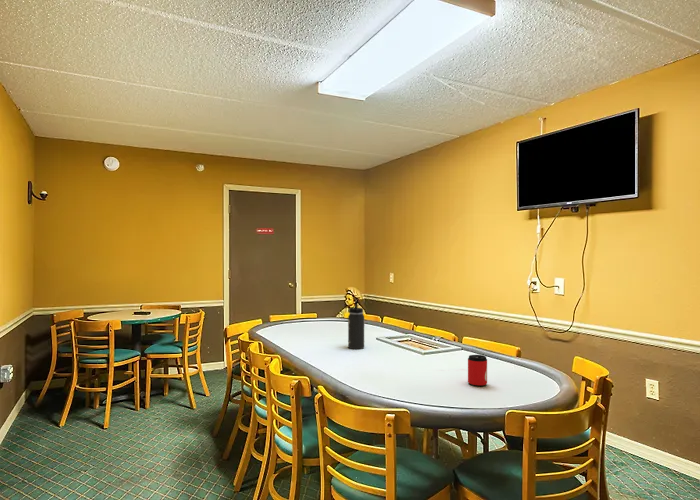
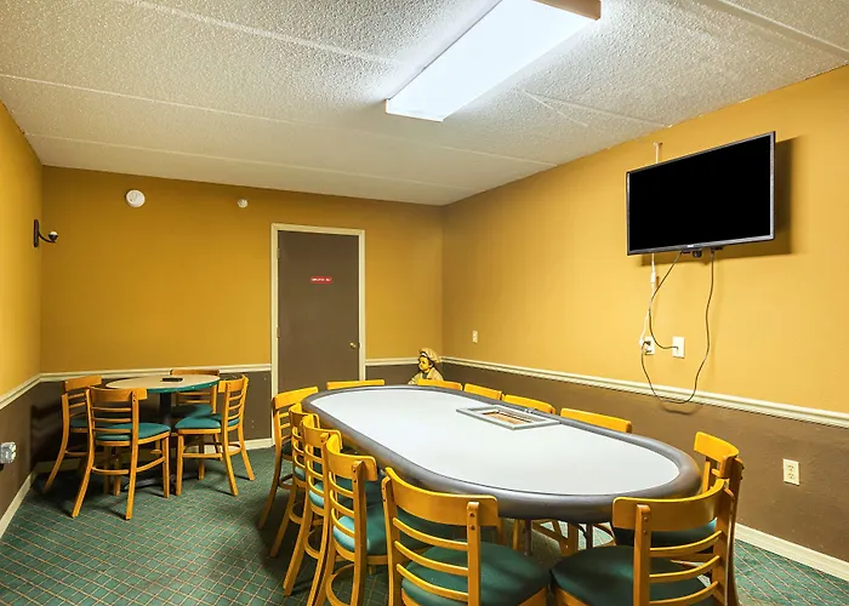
- can (477, 370)
- thermos bottle (356, 324)
